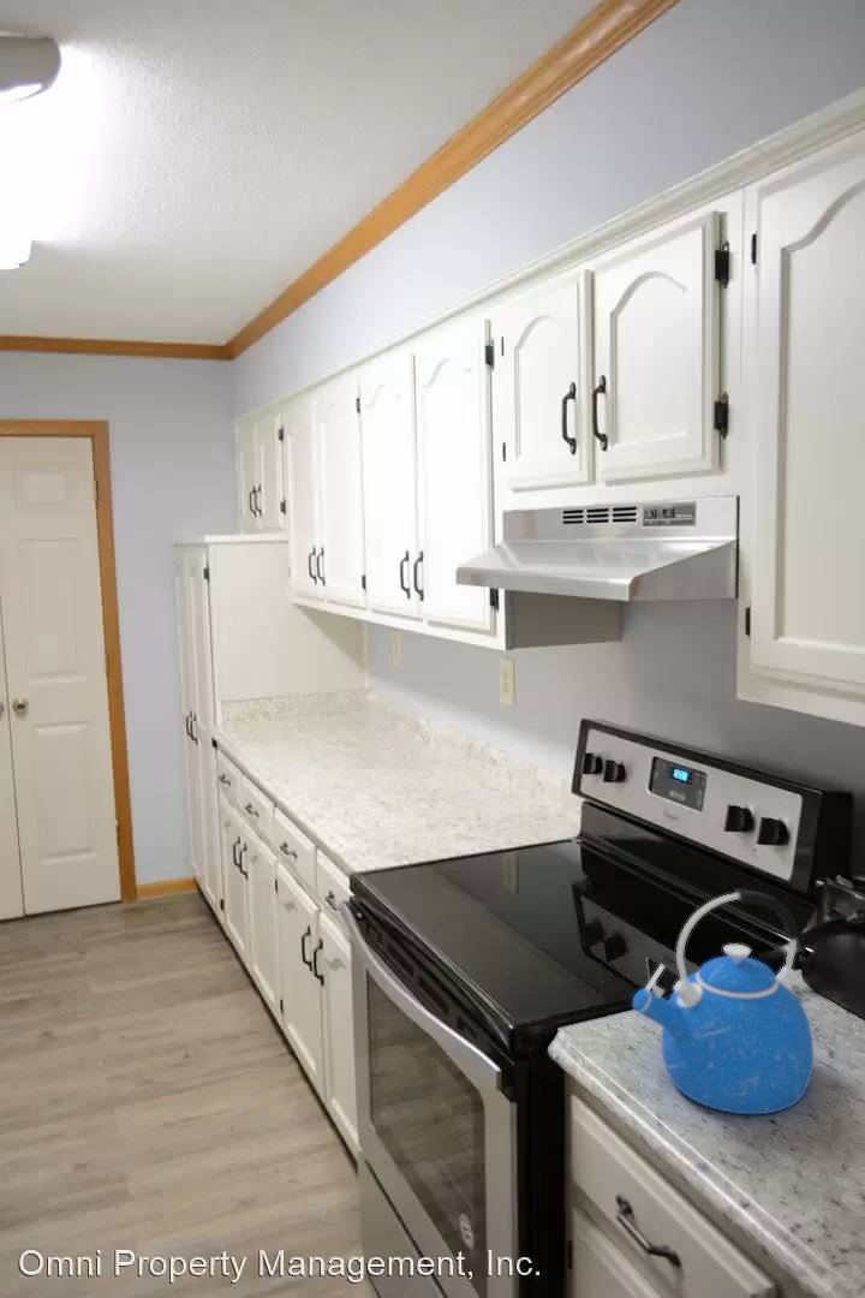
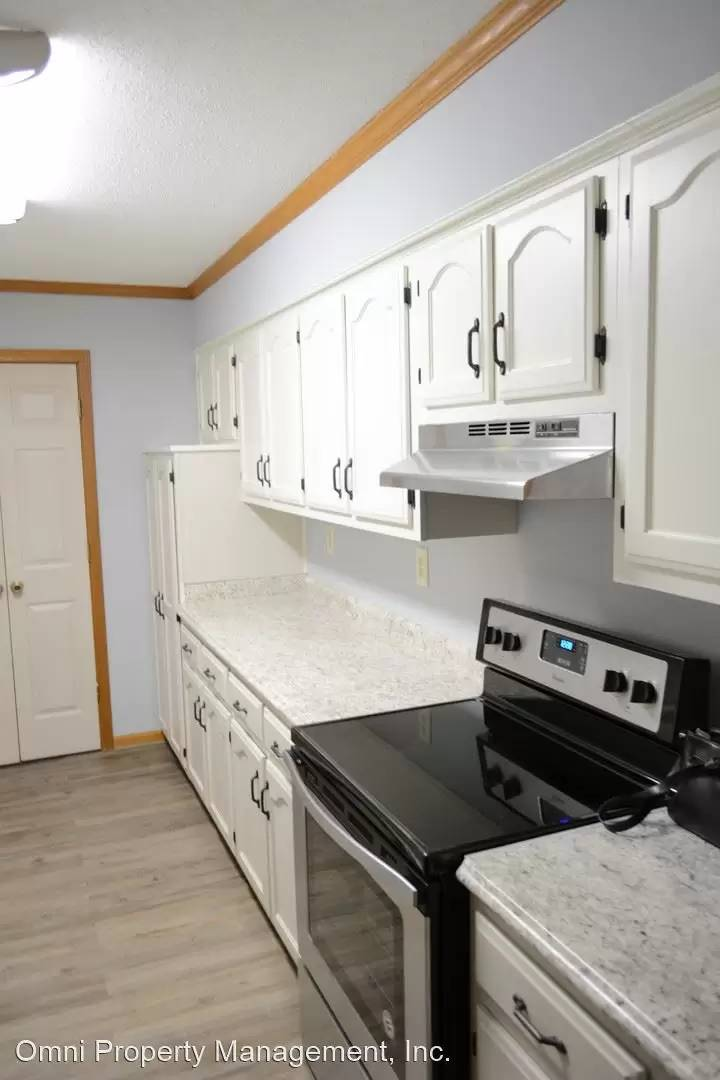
- kettle (720, 988)
